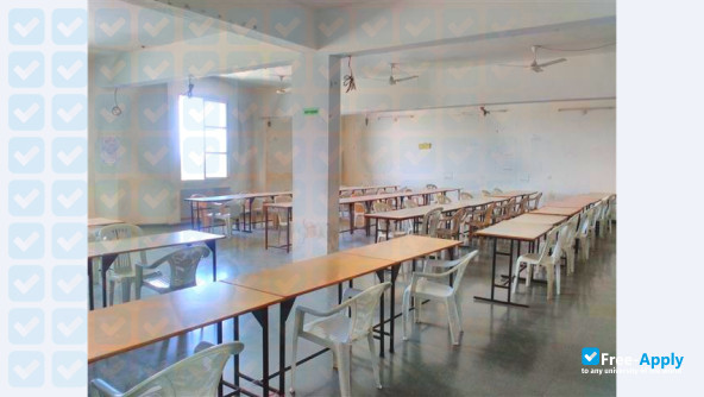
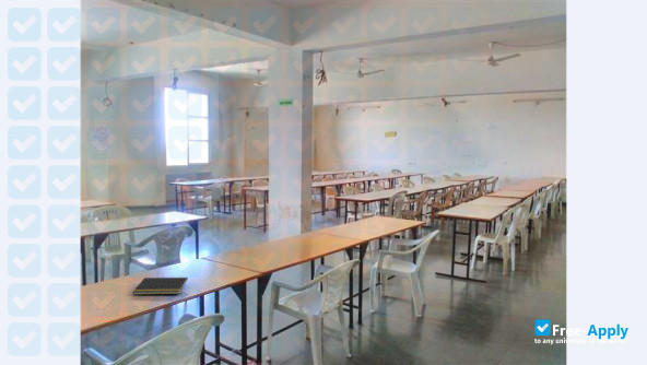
+ notepad (161, 285)
